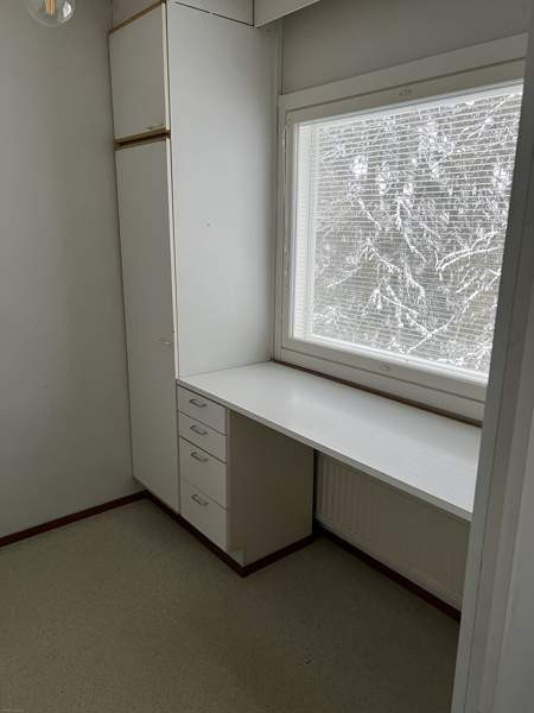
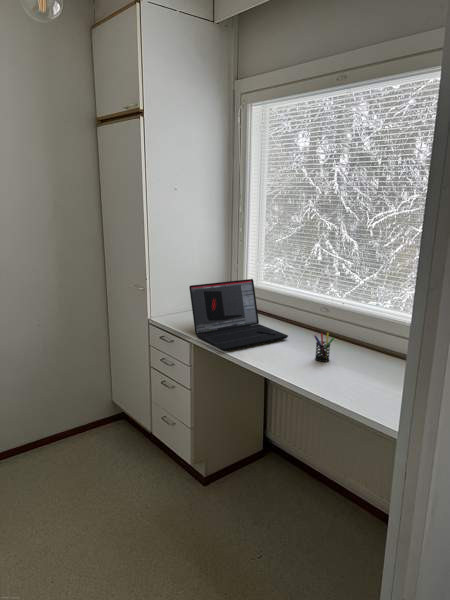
+ laptop (239, 312)
+ pen holder (324, 345)
